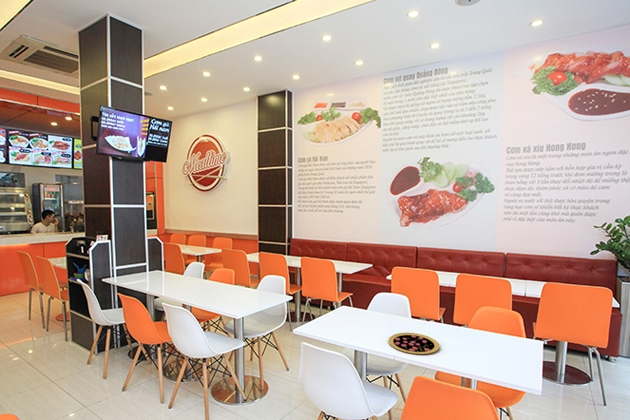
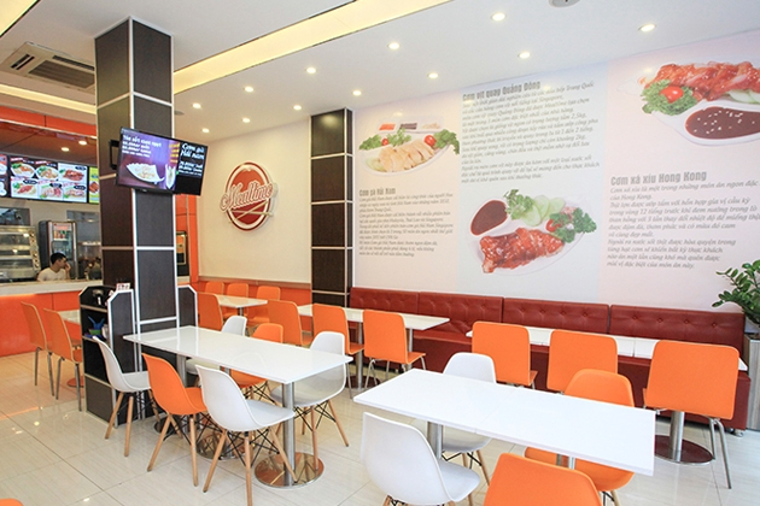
- pizza (413, 343)
